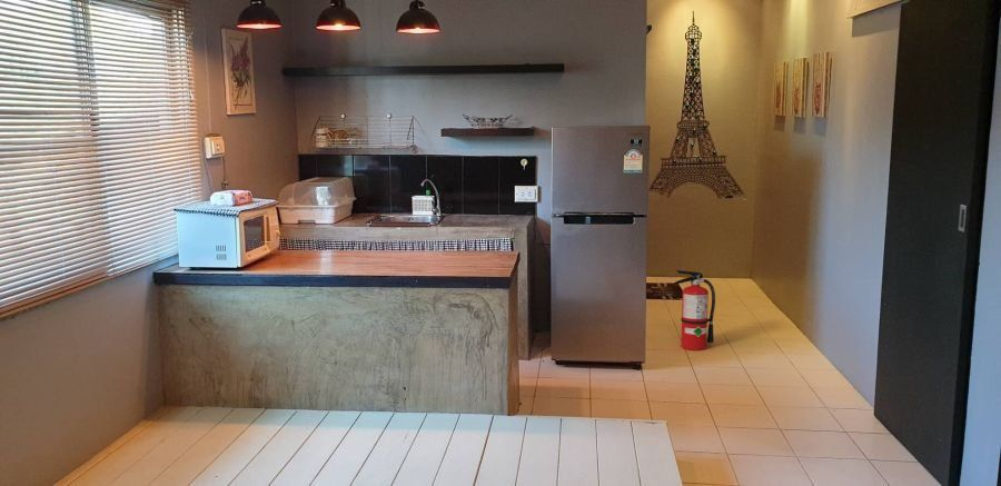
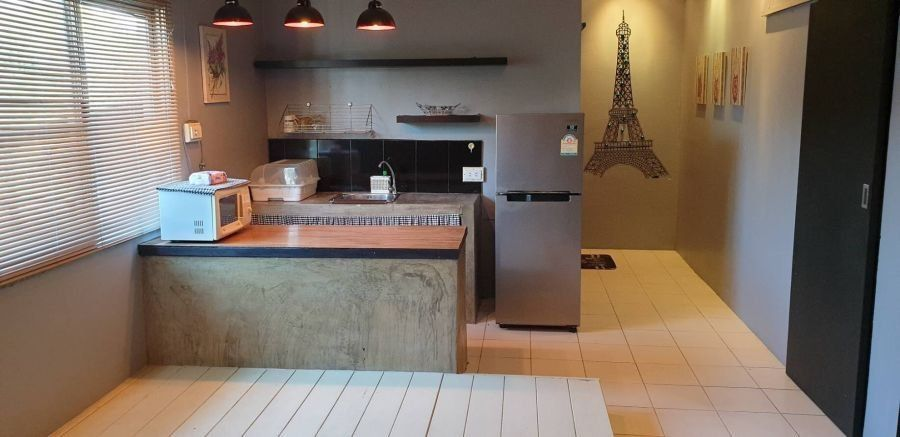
- fire extinguisher (694, 309)
